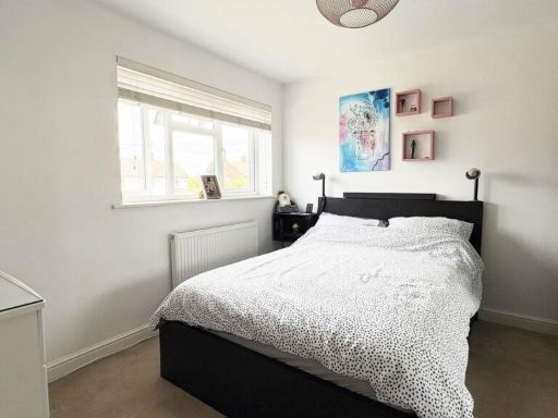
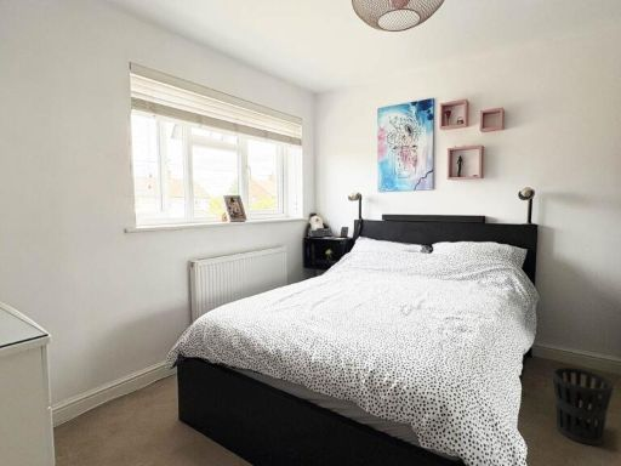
+ wastebasket (581, 404)
